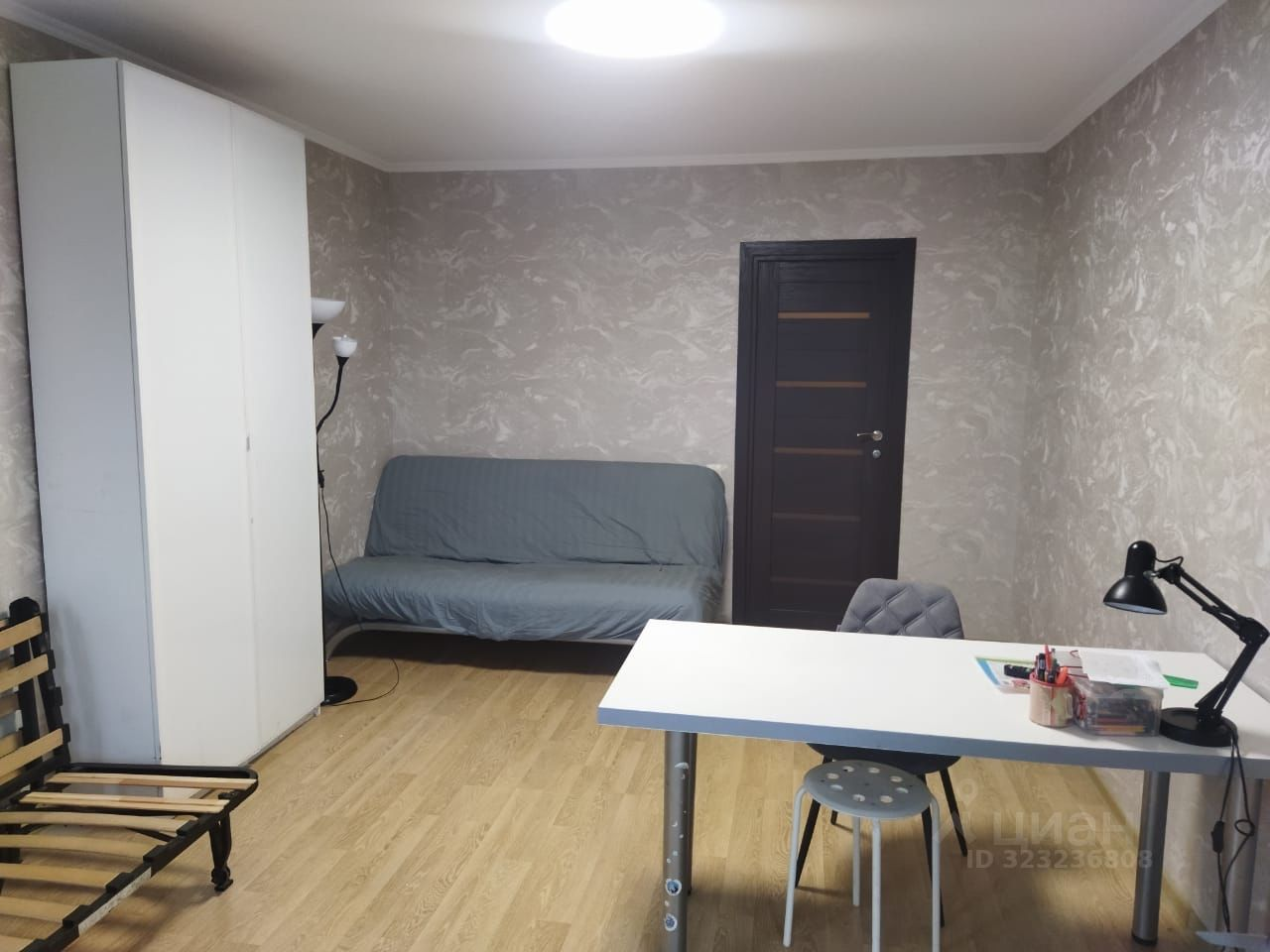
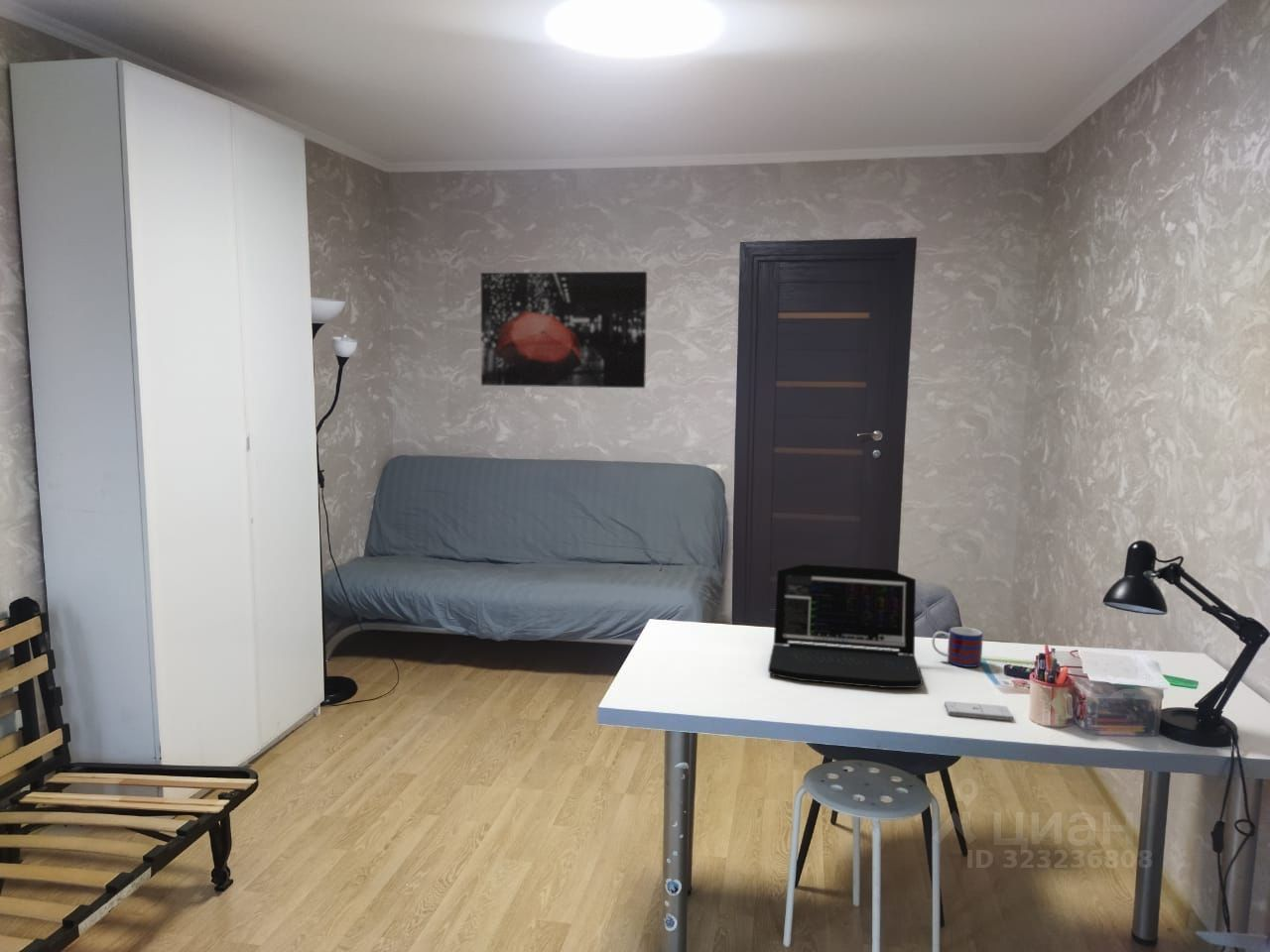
+ smartphone (977, 710)
+ mug (956, 646)
+ wall art (562, 329)
+ laptop (844, 623)
